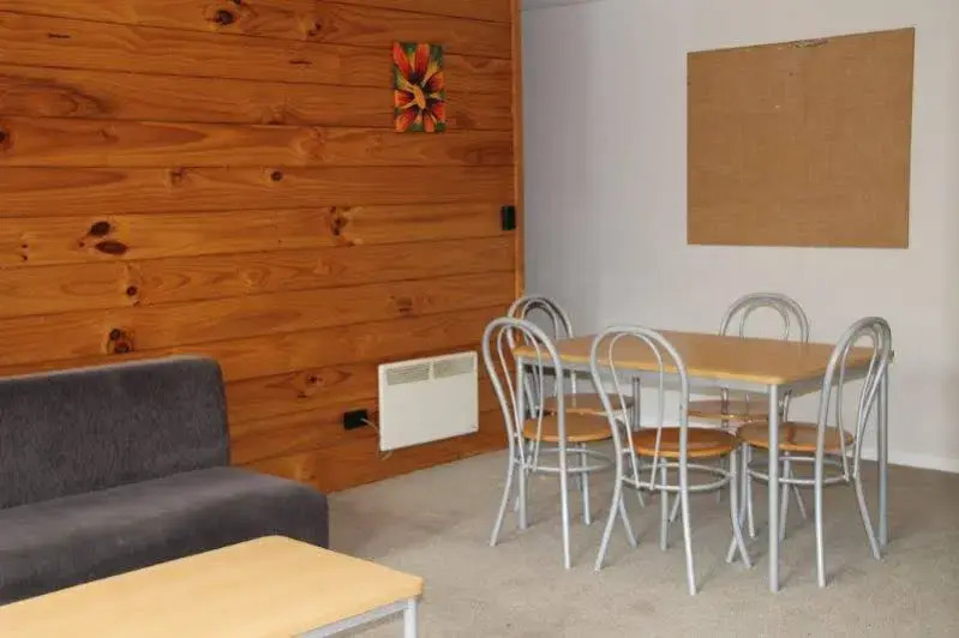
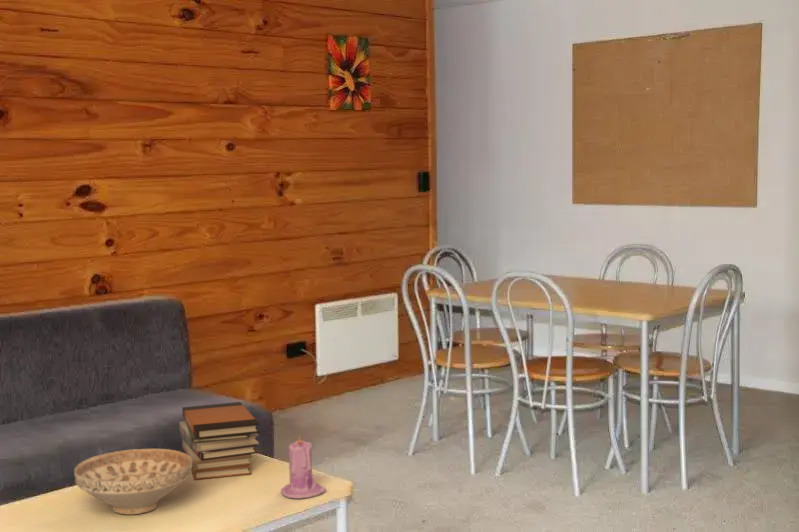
+ decorative bowl (134, 485)
+ book stack (218, 439)
+ candle (300, 463)
